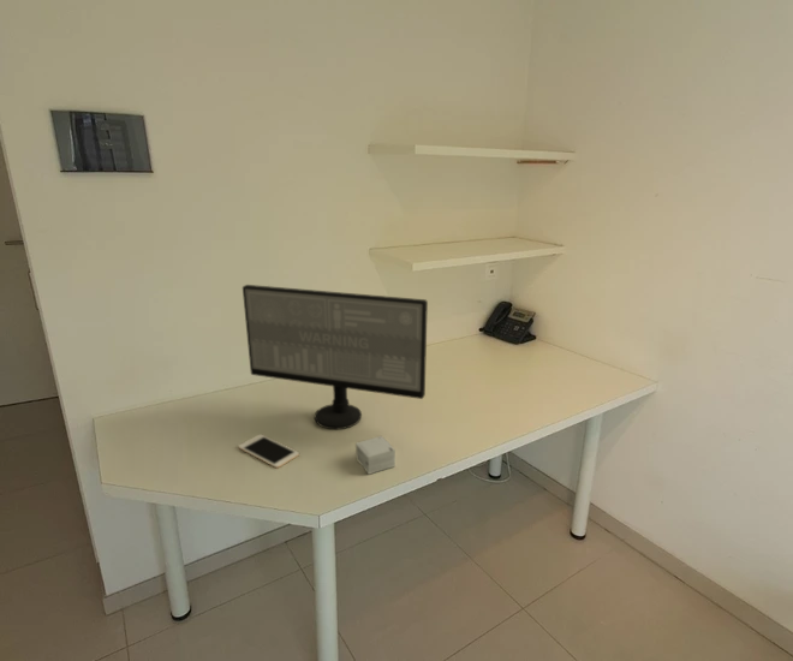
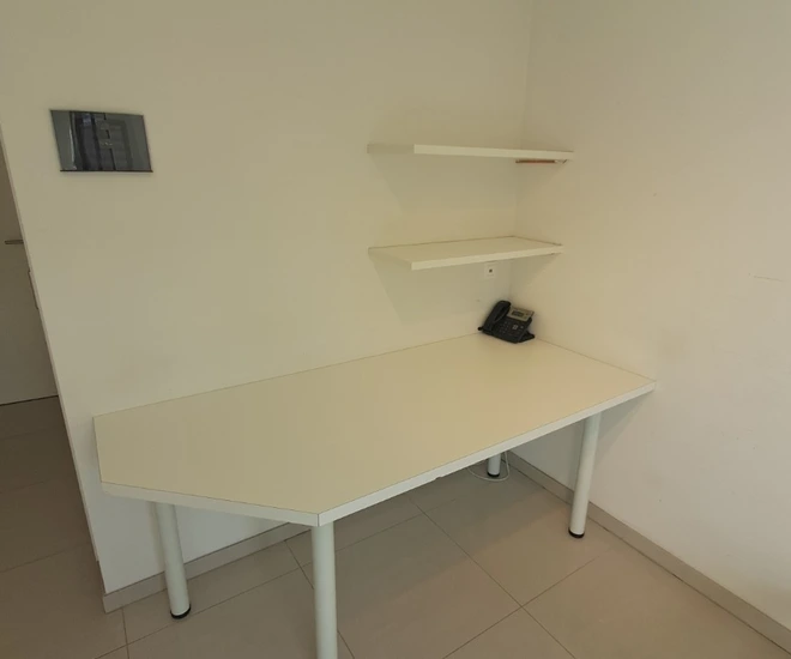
- small box (375, 454)
- computer monitor (335, 357)
- cell phone (268, 449)
